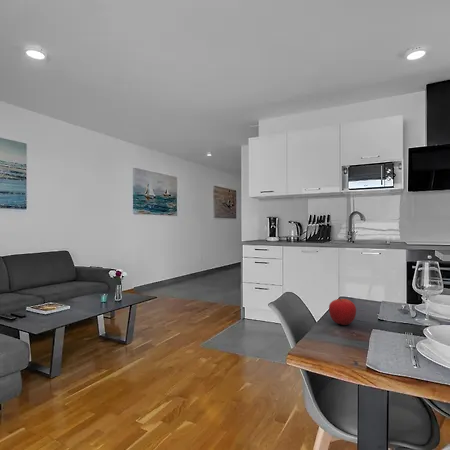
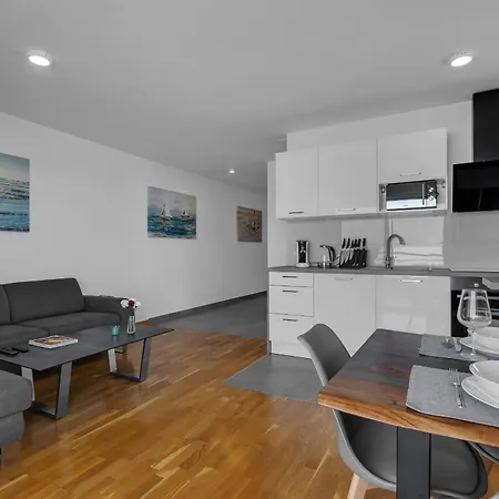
- fruit (342, 310)
